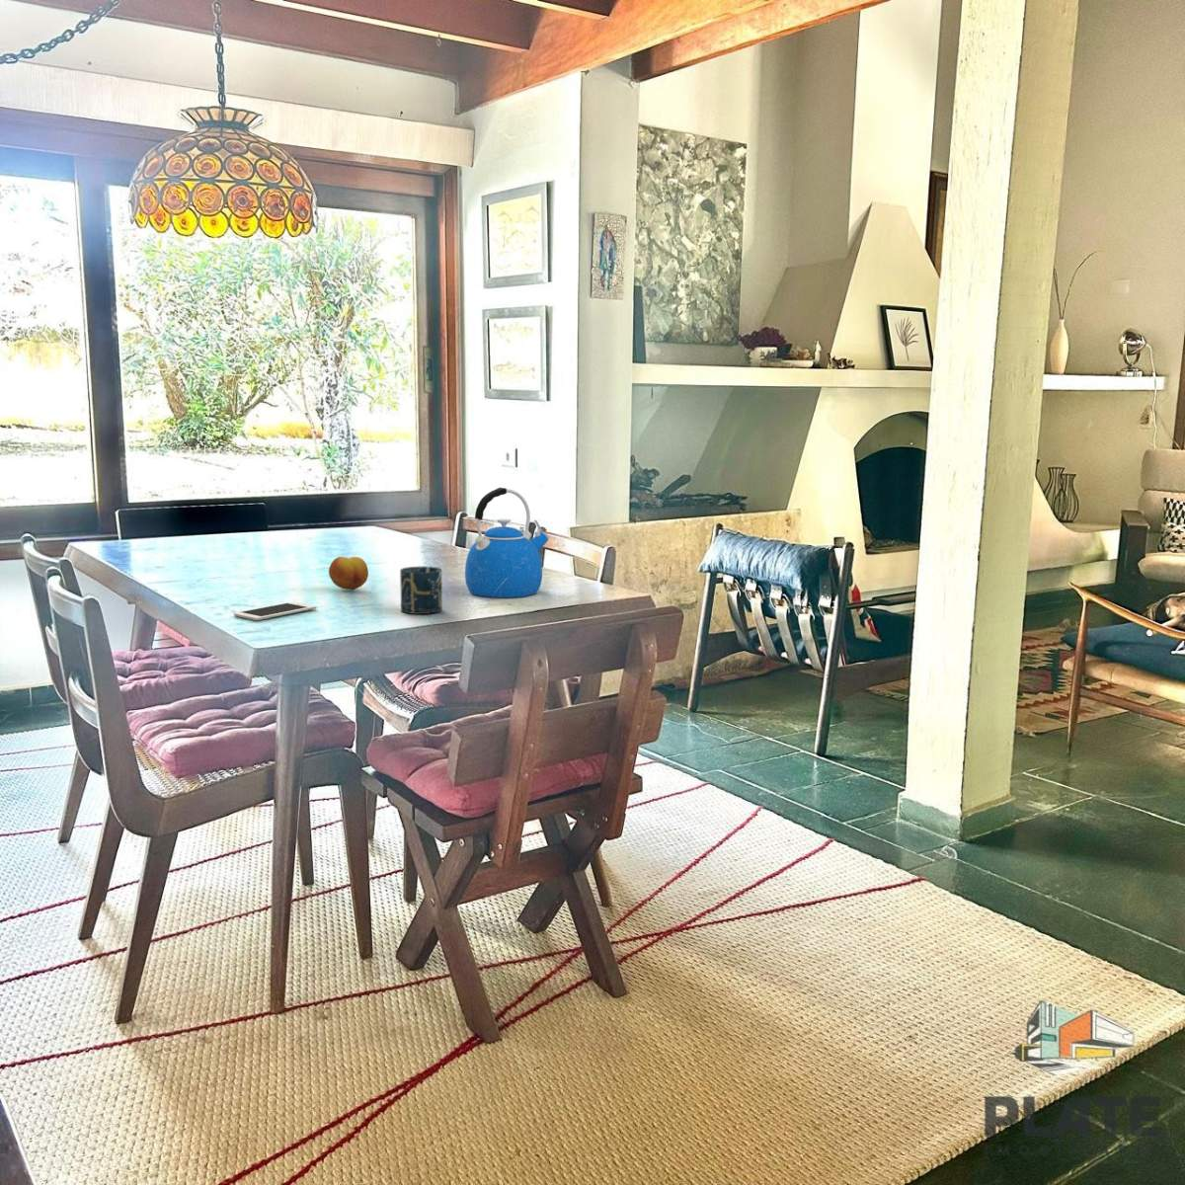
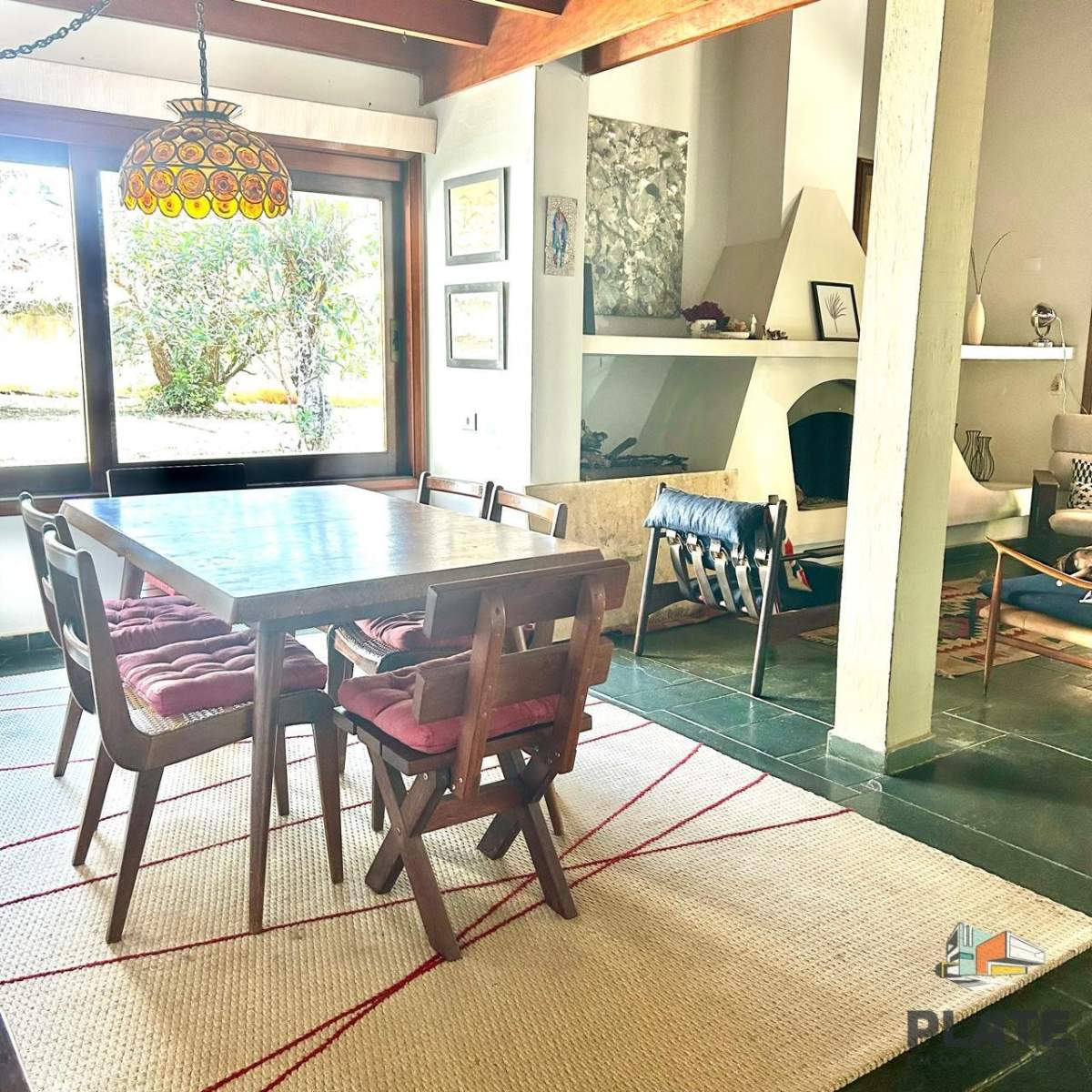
- cup (423, 590)
- kettle (510, 539)
- fruit (348, 573)
- cell phone (276, 610)
